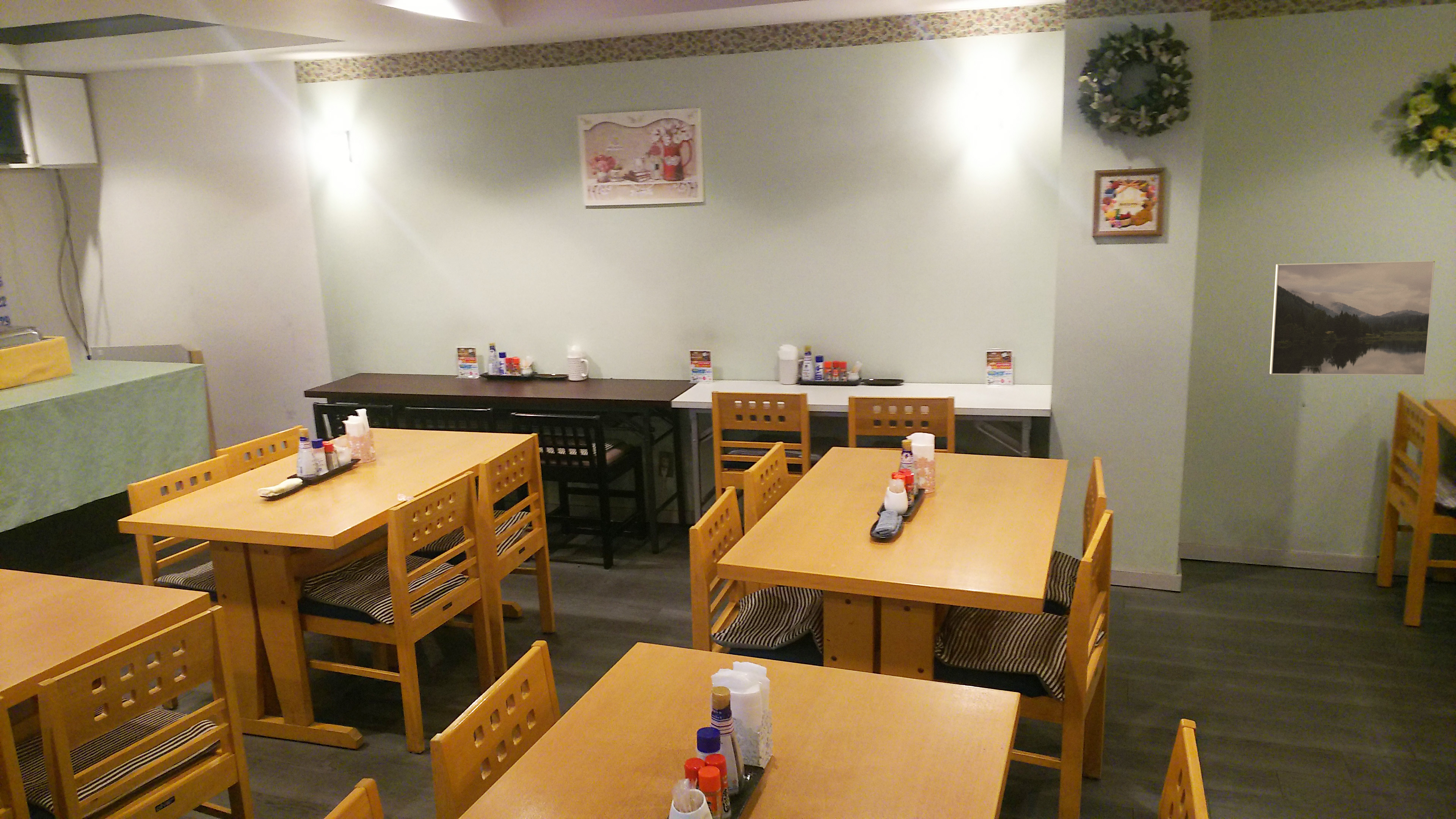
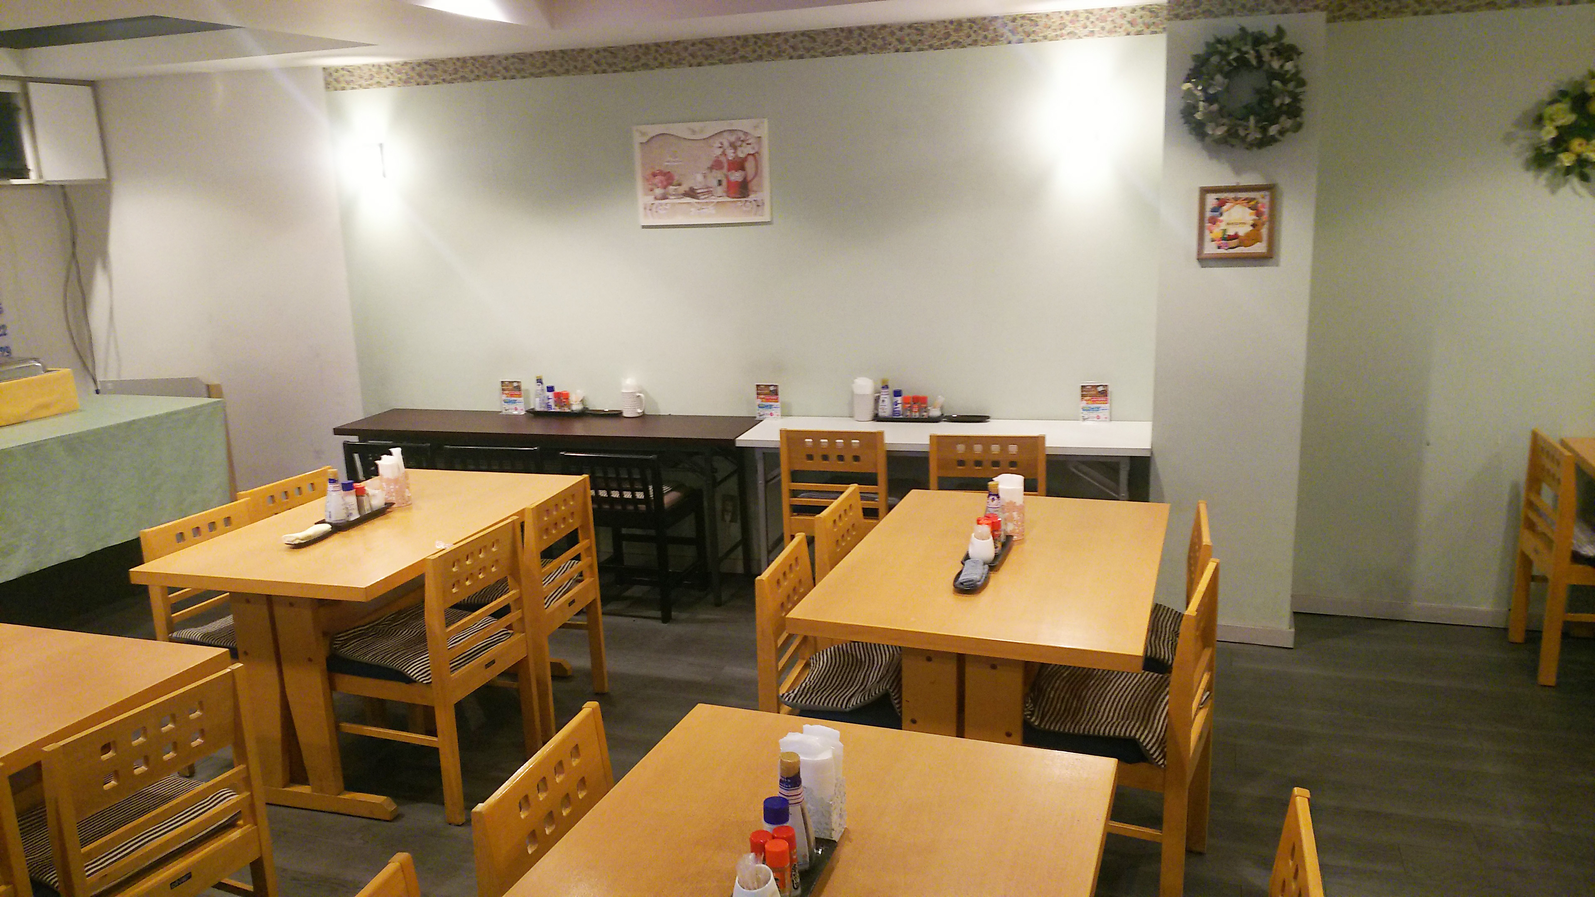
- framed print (1349, 319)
